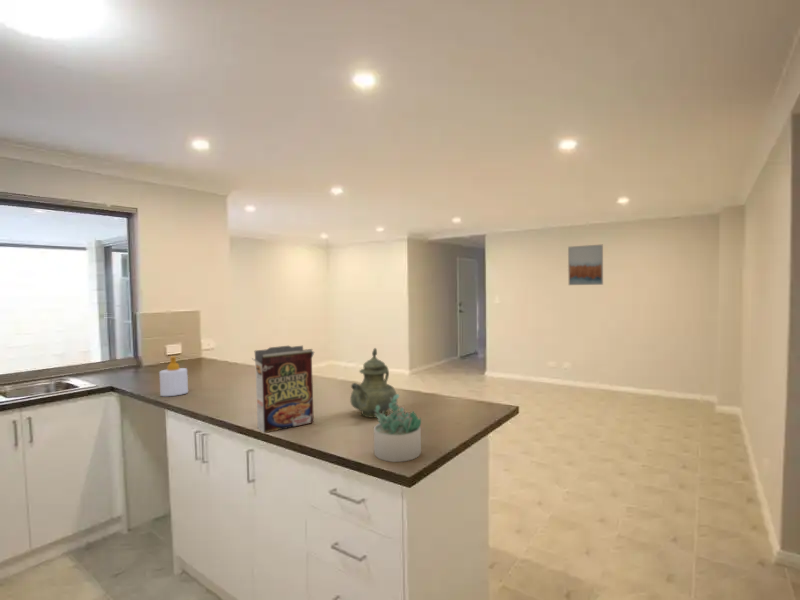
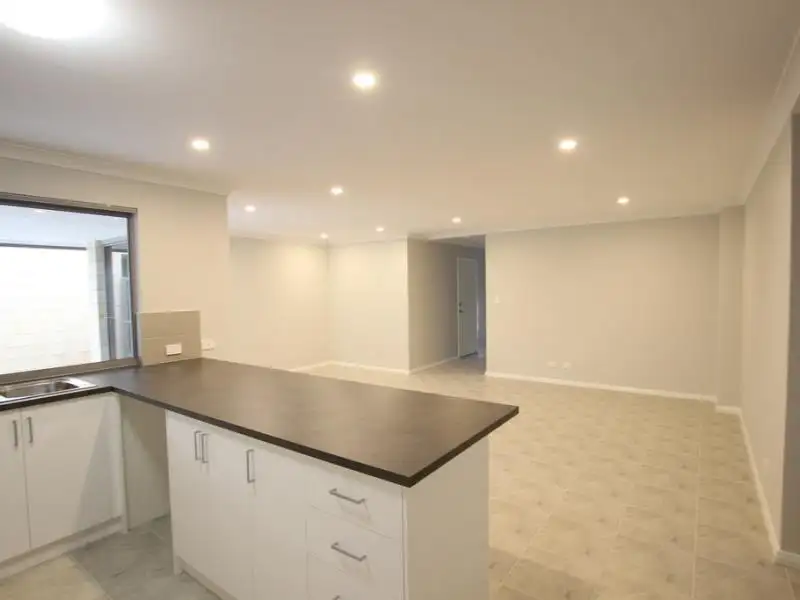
- succulent plant (396, 422)
- soap bottle (173, 375)
- wall art (585, 265)
- teapot (371, 381)
- cereal box (284, 386)
